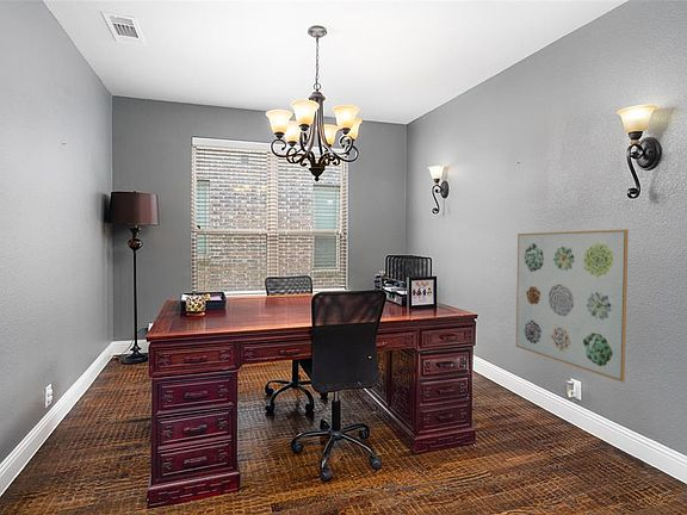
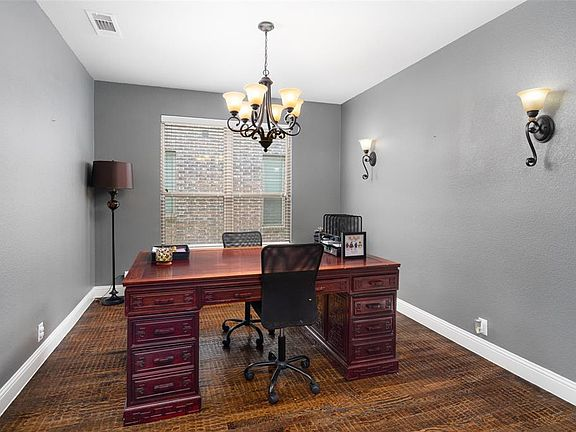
- wall art (563, 297)
